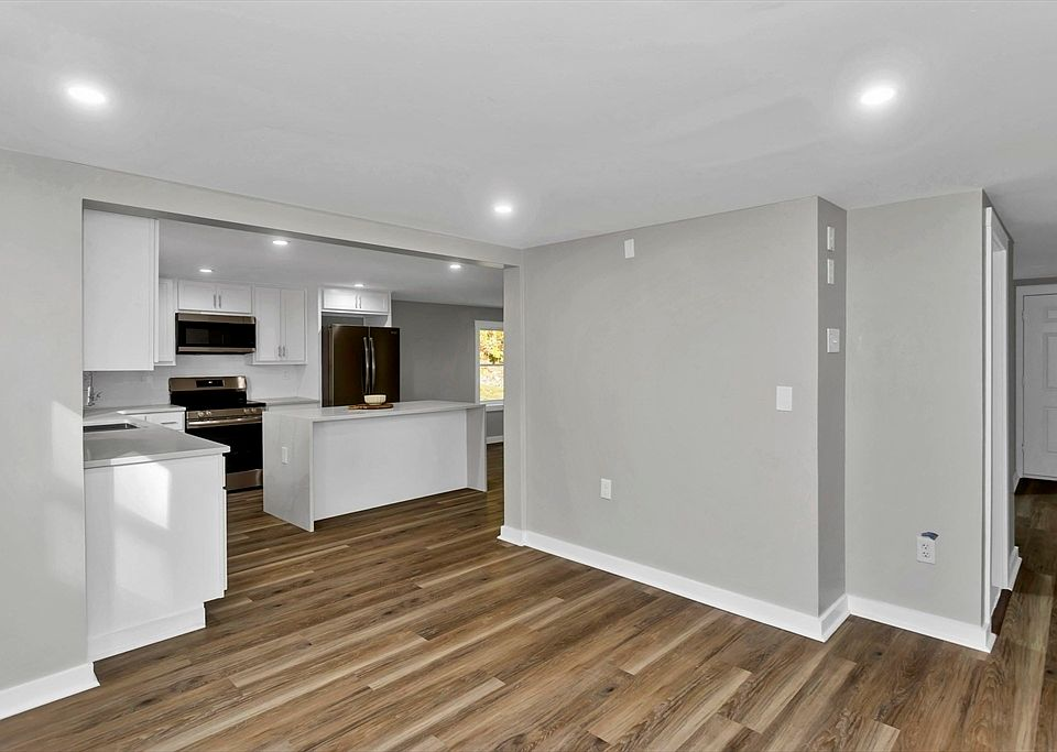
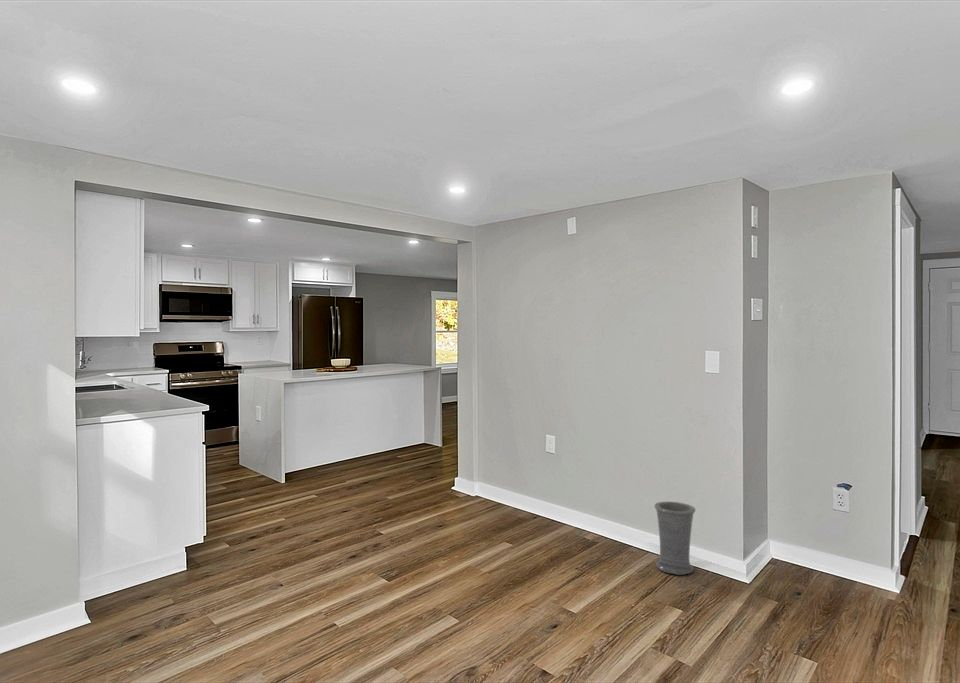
+ vase (674, 537)
